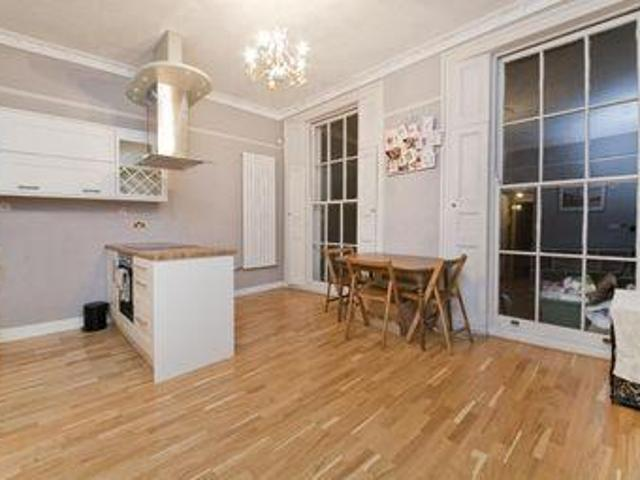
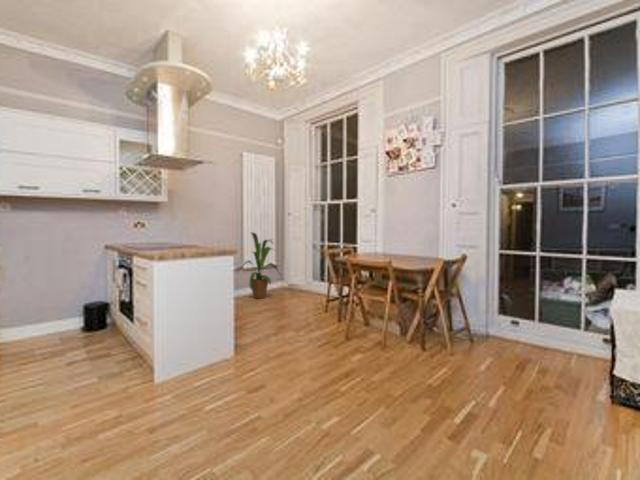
+ house plant (263, 264)
